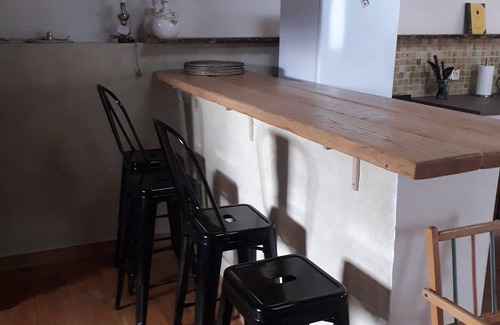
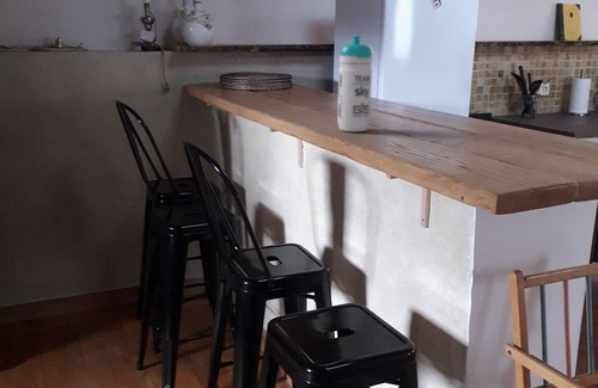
+ water bottle (354, 82)
